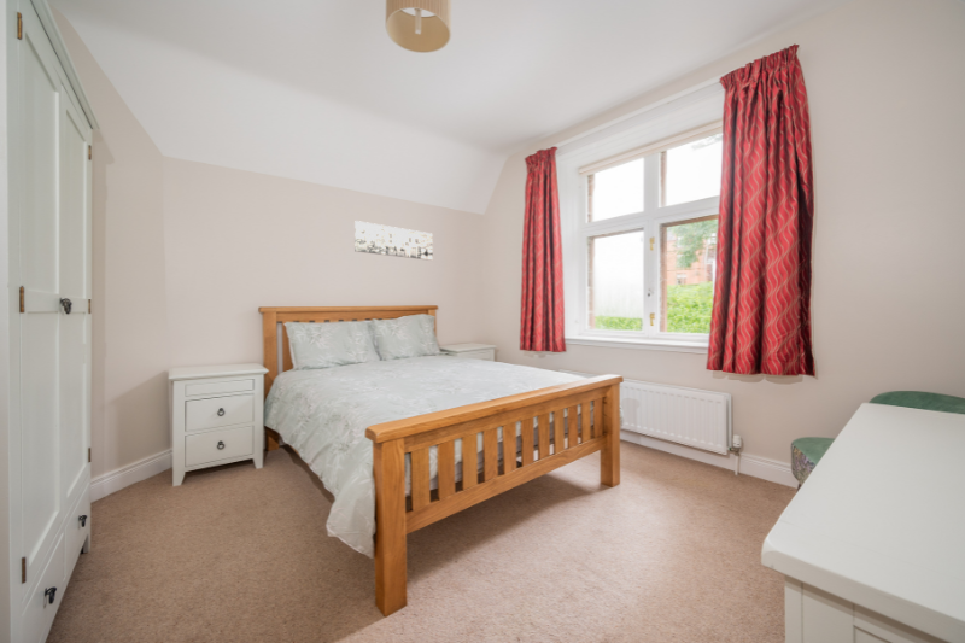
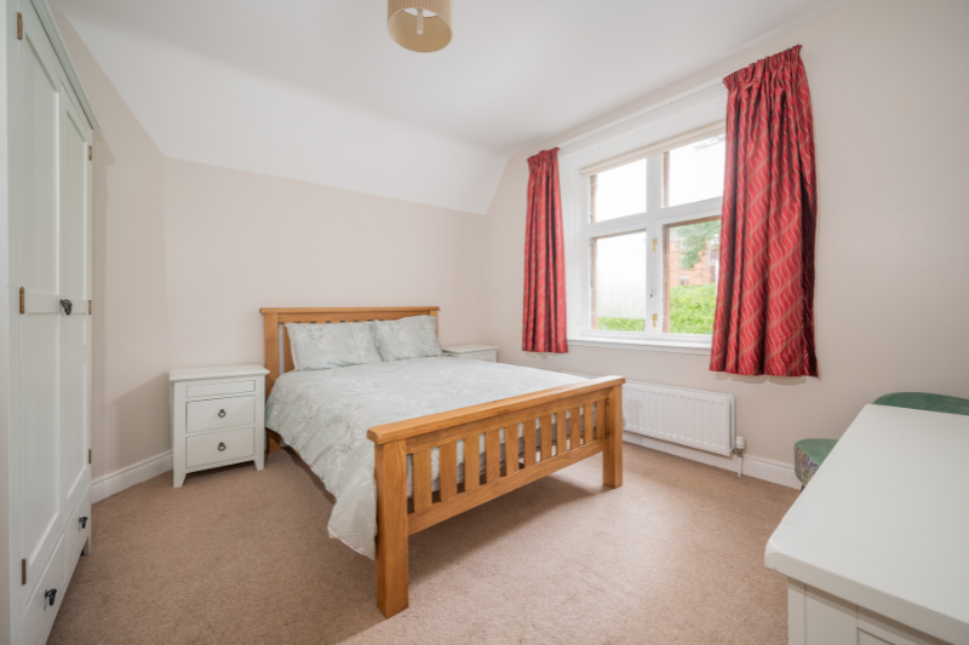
- wall art (396, 241)
